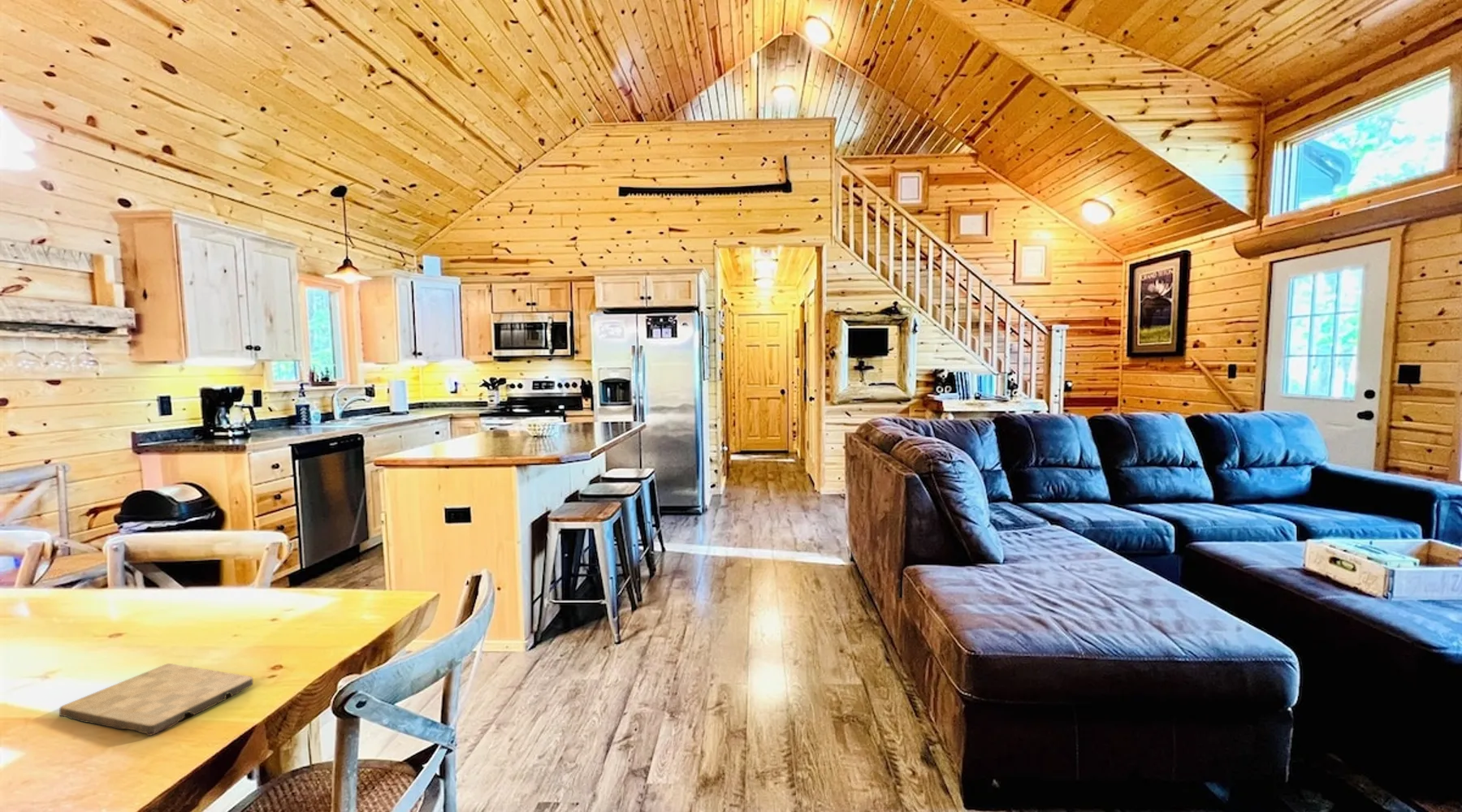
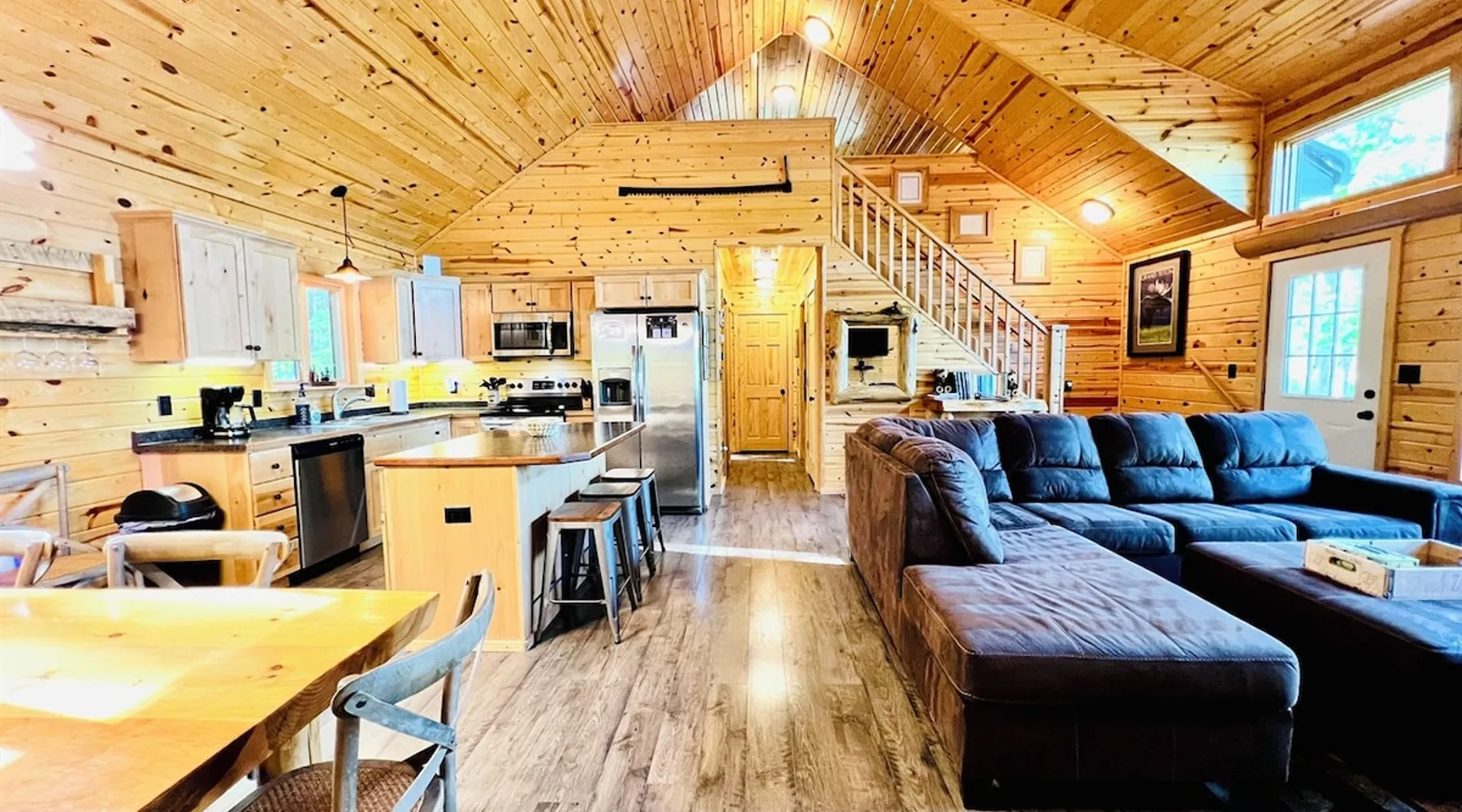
- cutting board (161, 695)
